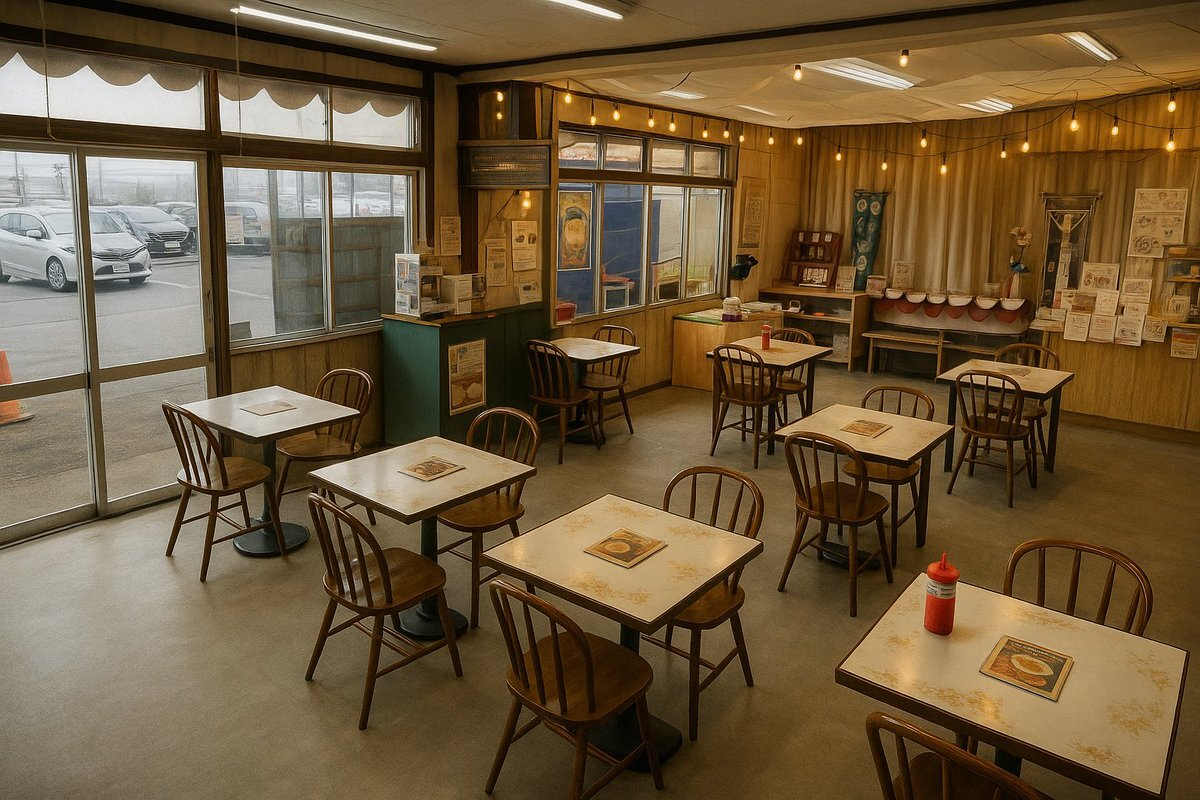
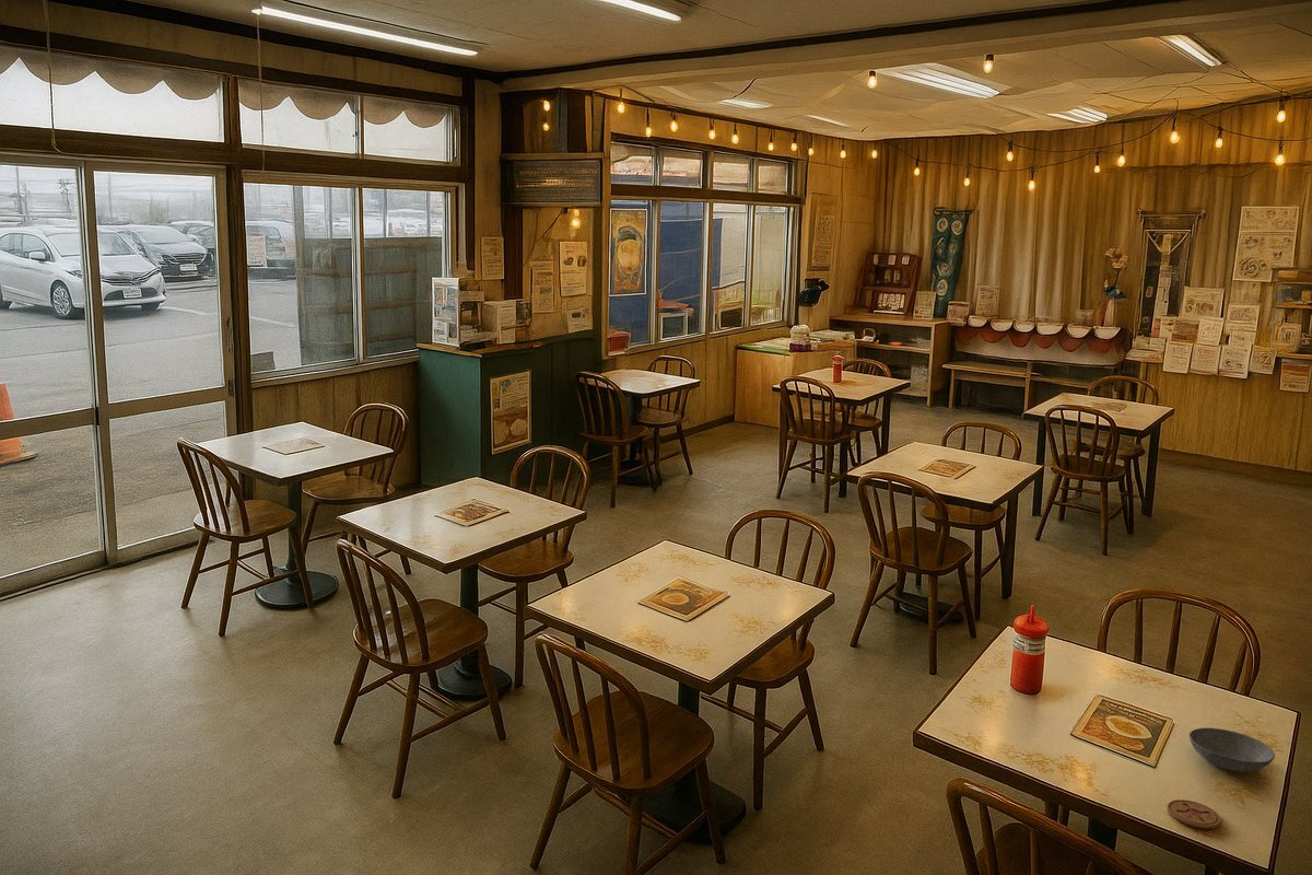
+ bowl (1229, 752)
+ coaster (1193, 814)
